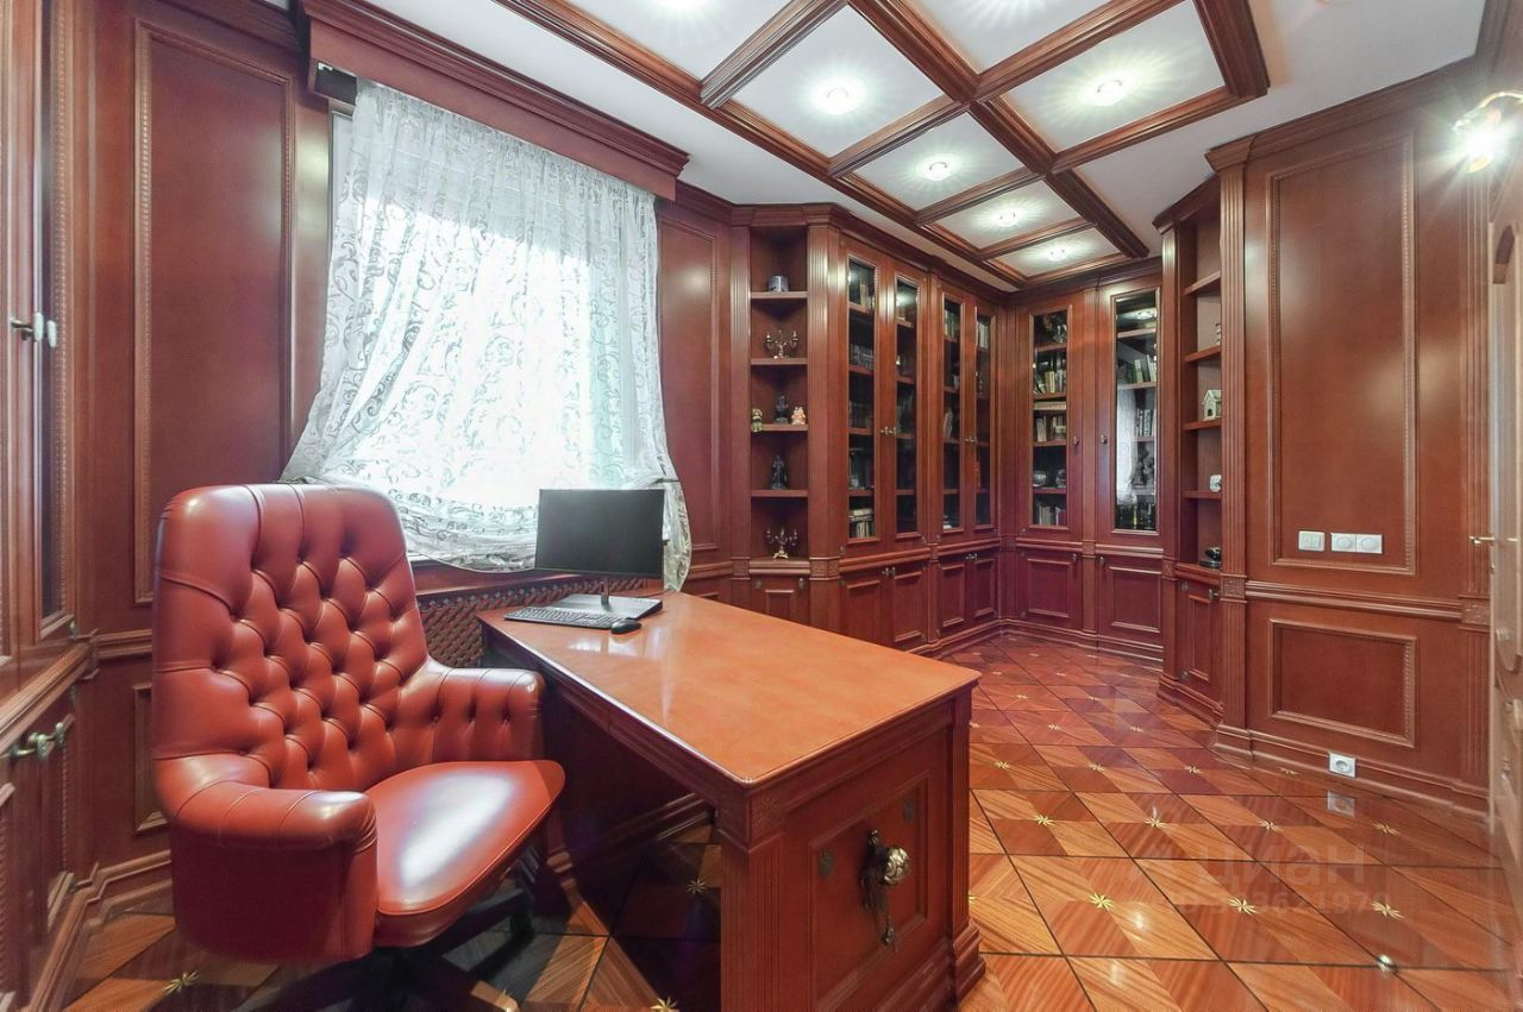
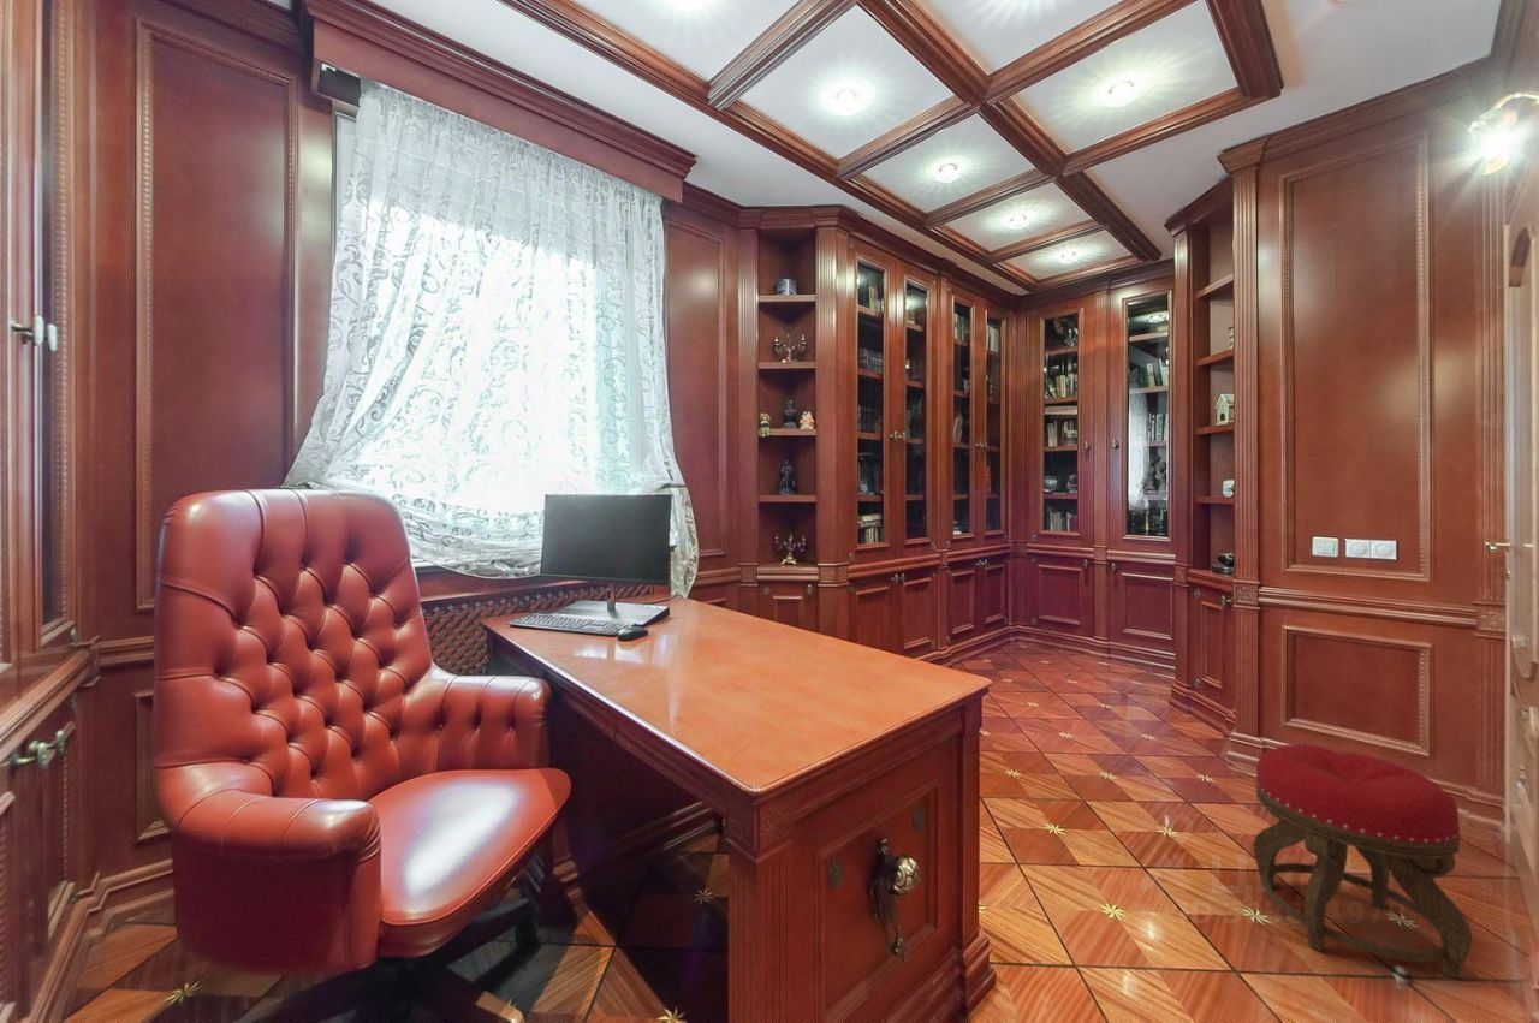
+ stool (1349, 844)
